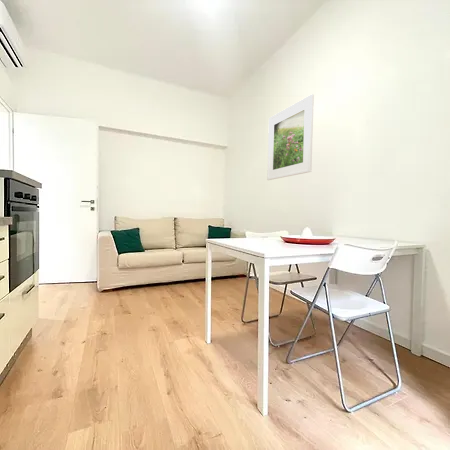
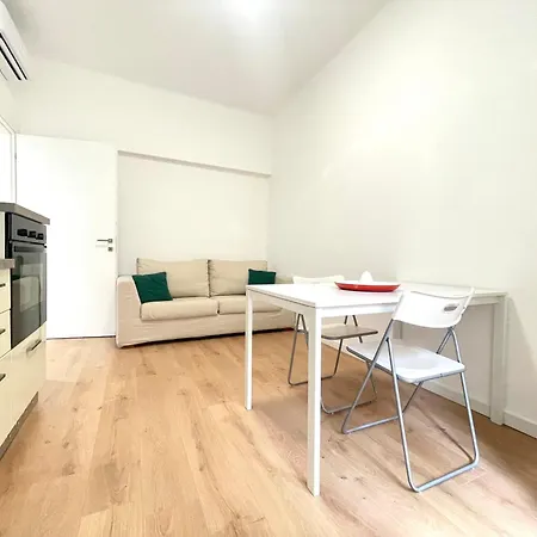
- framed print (287, 142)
